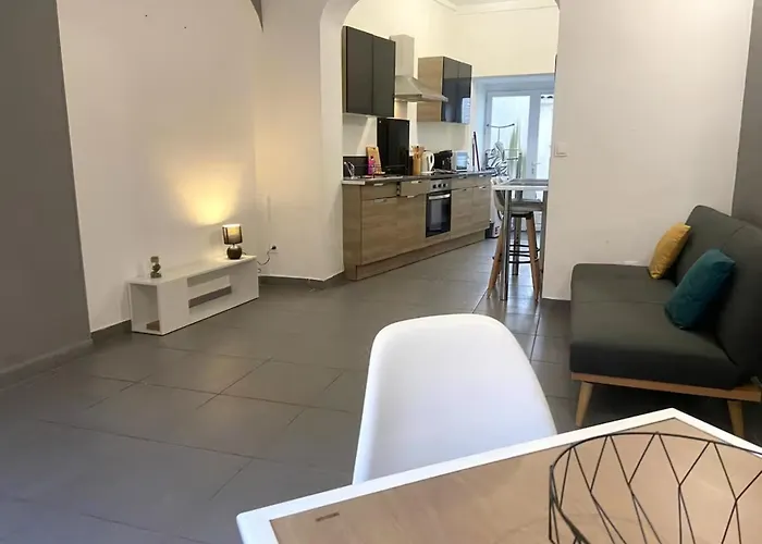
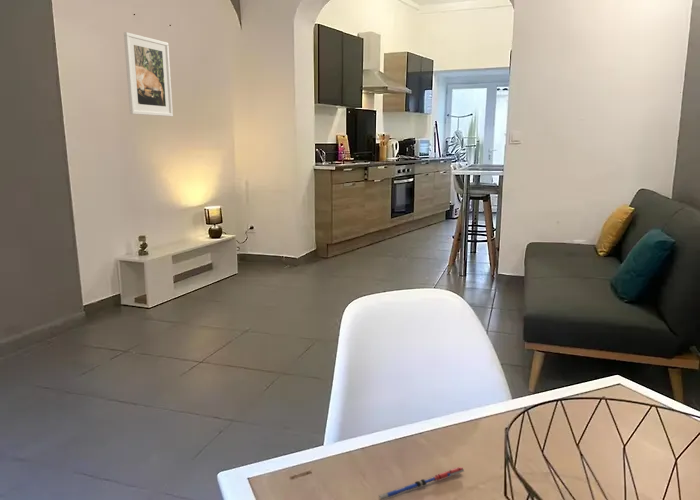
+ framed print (149, 77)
+ pen (422, 481)
